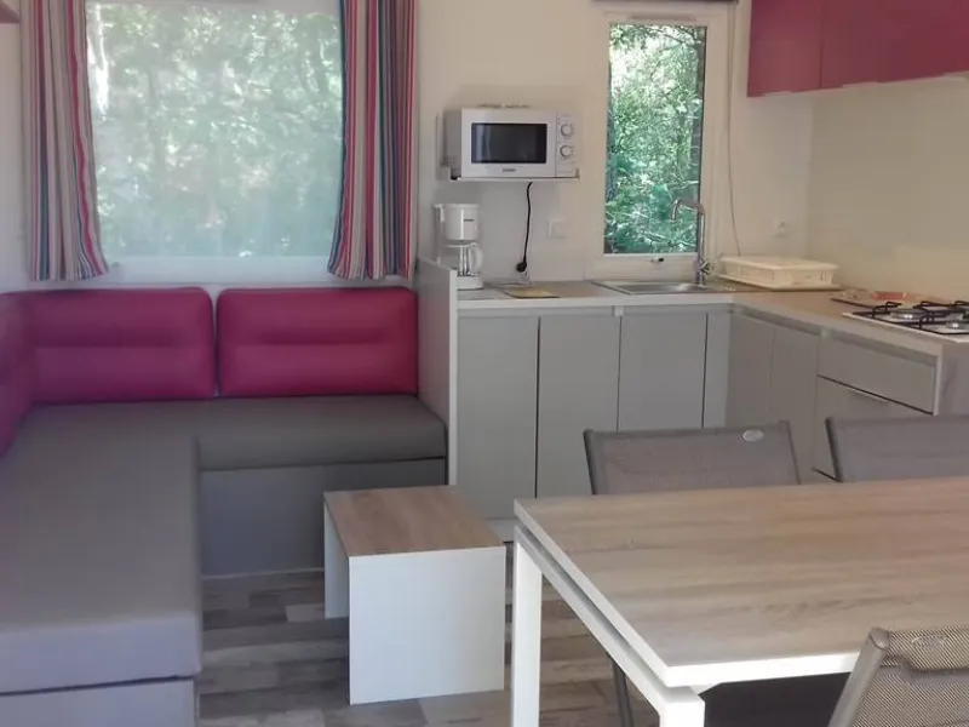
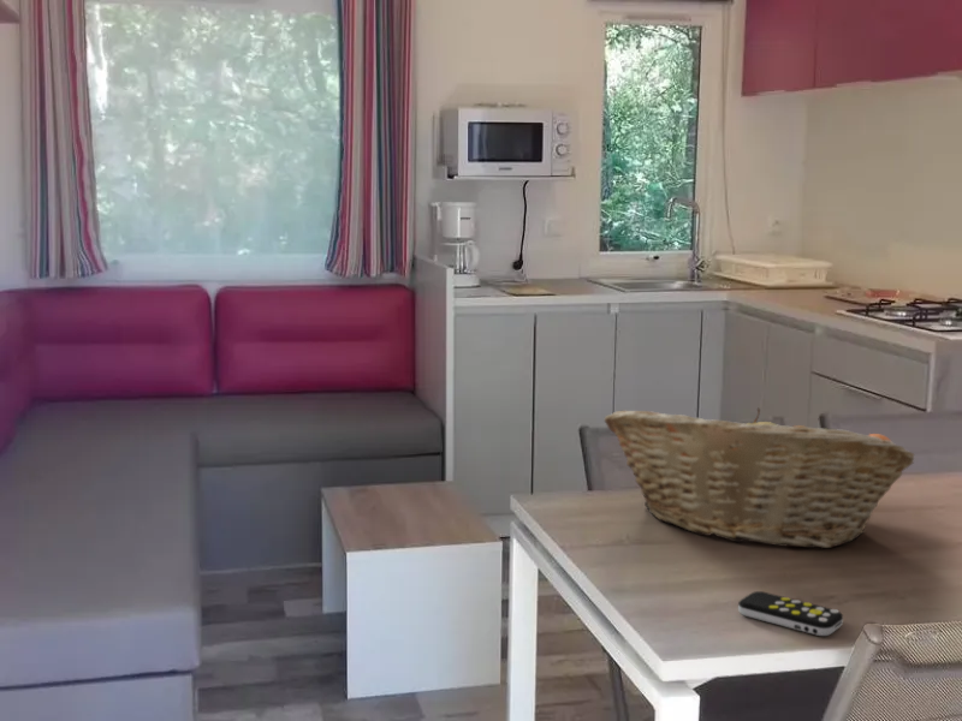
+ remote control (789, 612)
+ fruit basket (752, 461)
